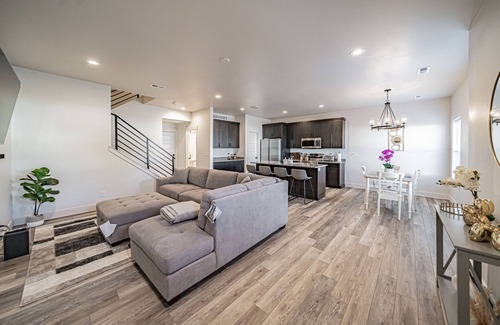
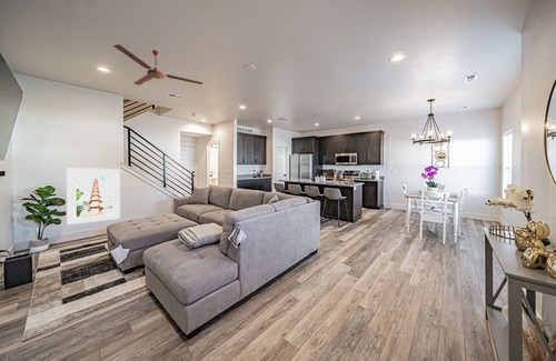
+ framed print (95, 194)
+ ceiling fan (161, 72)
